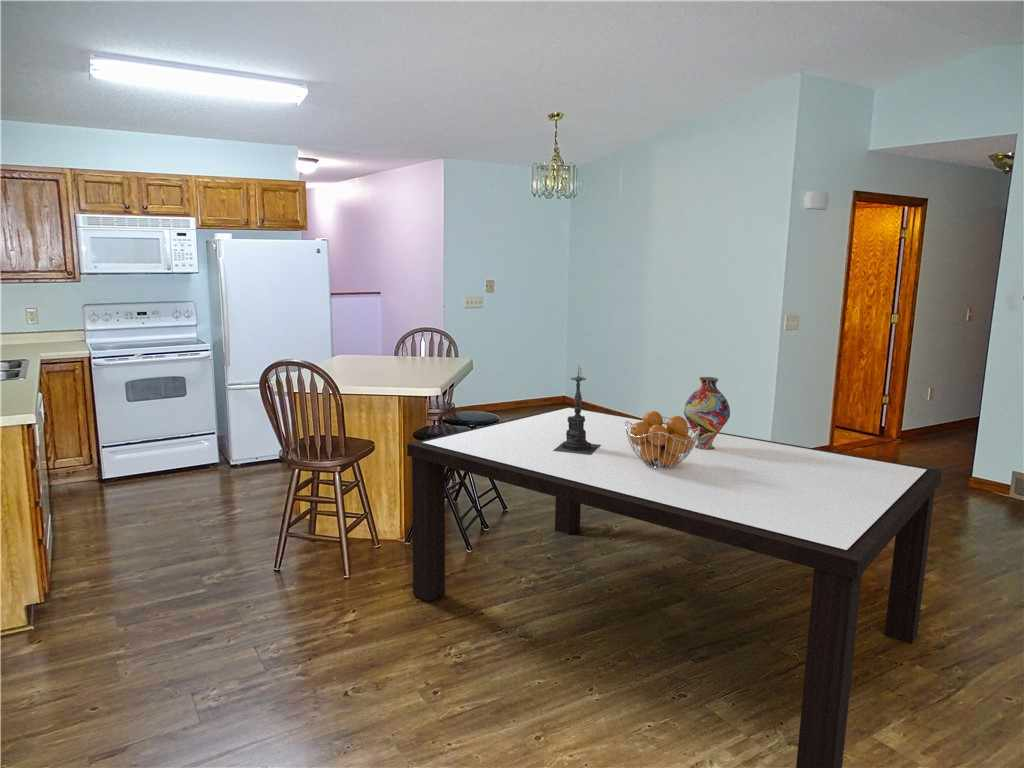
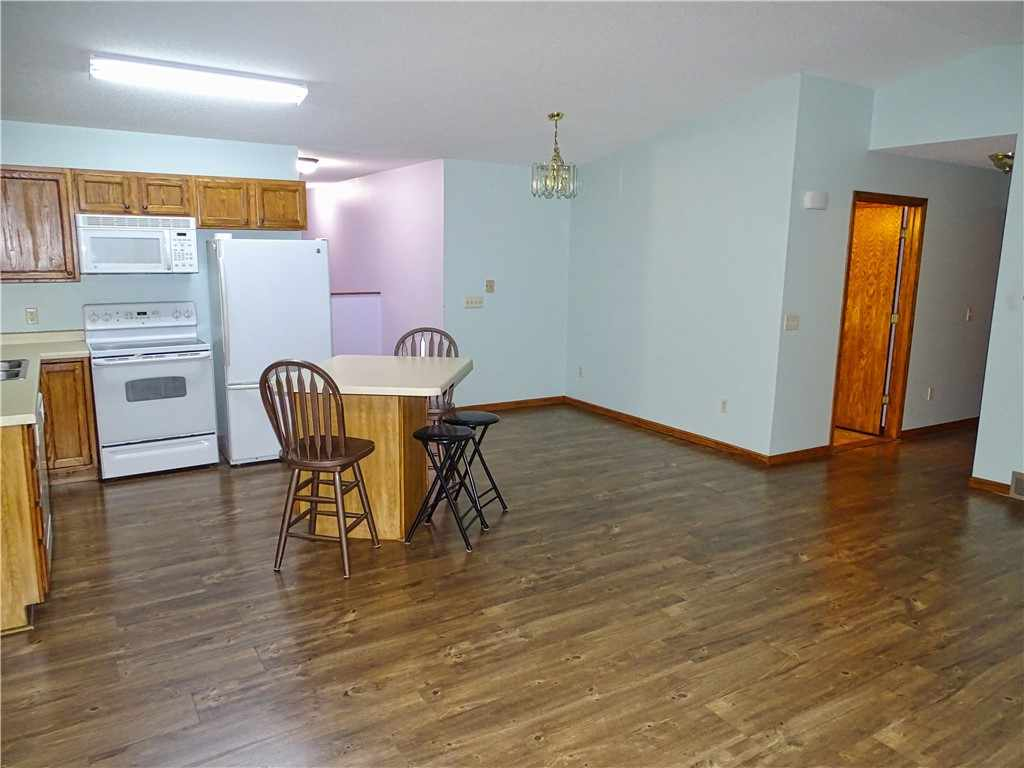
- vase (706, 412)
- dining table (660, 525)
- candle holder (578, 406)
- fruit basket (661, 439)
